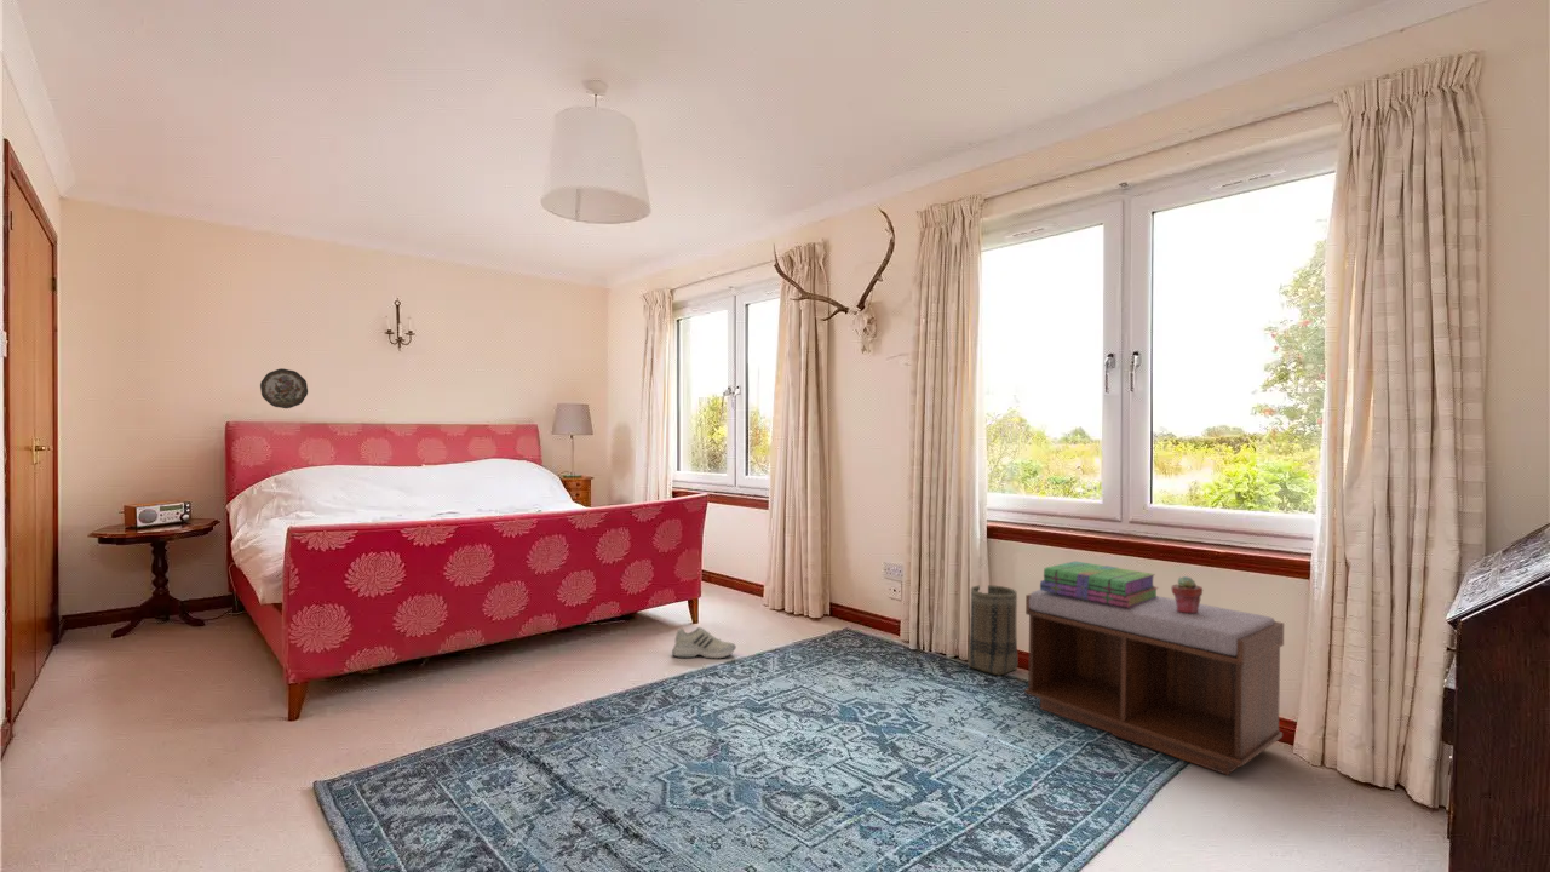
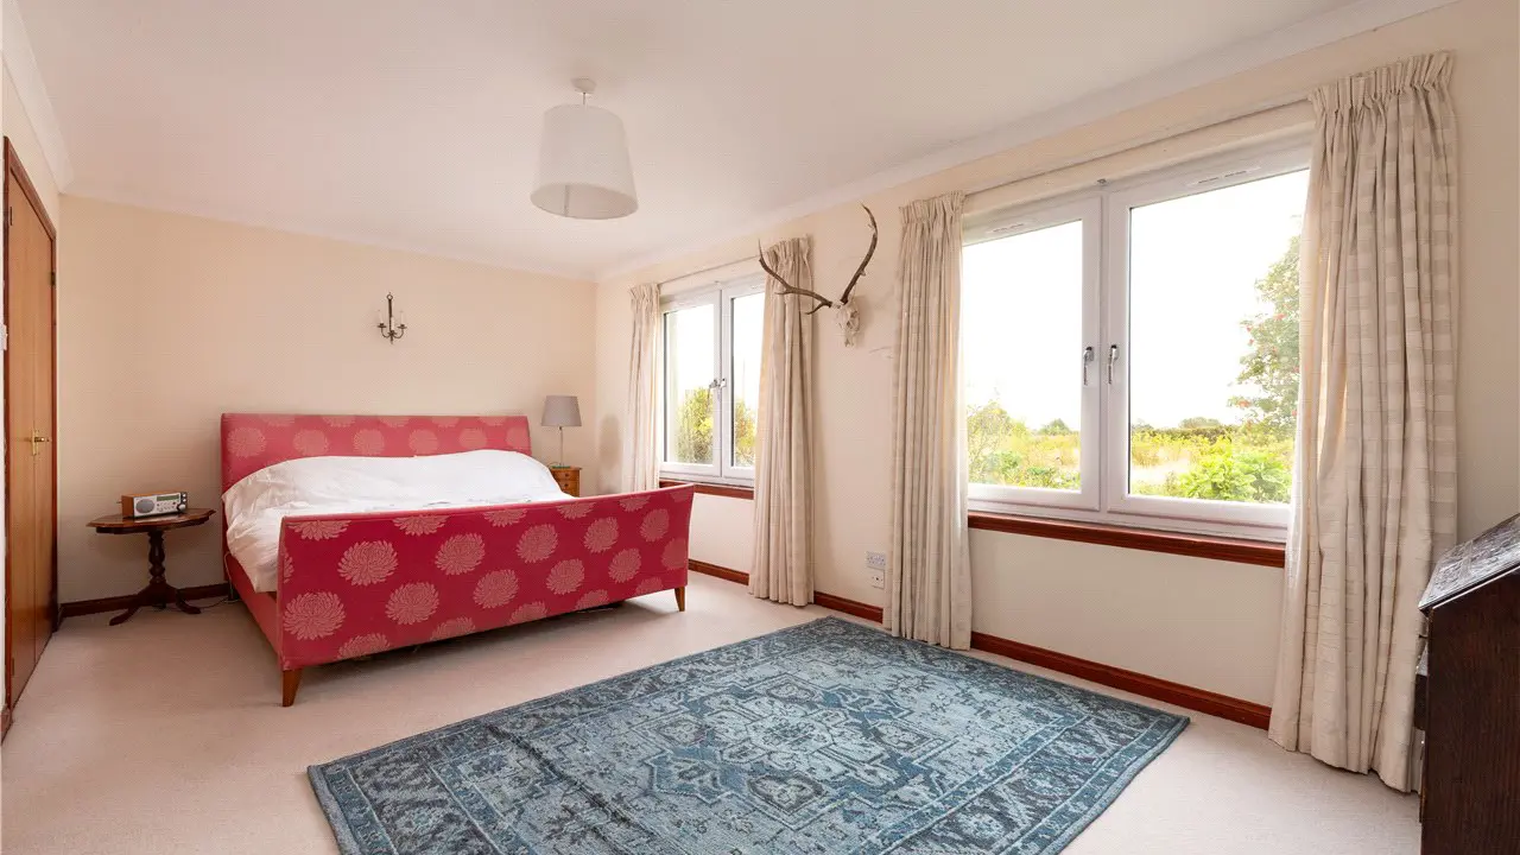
- bench (1143, 664)
- shoe (704, 641)
- stack of books (1098, 581)
- decorative plate (283, 388)
- potted succulent (1187, 592)
- basket (993, 629)
